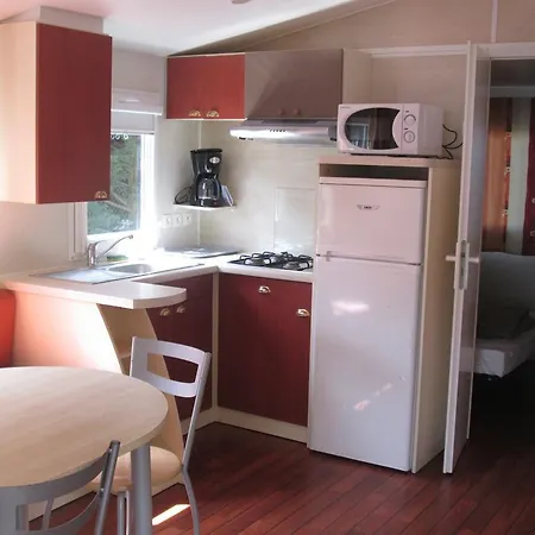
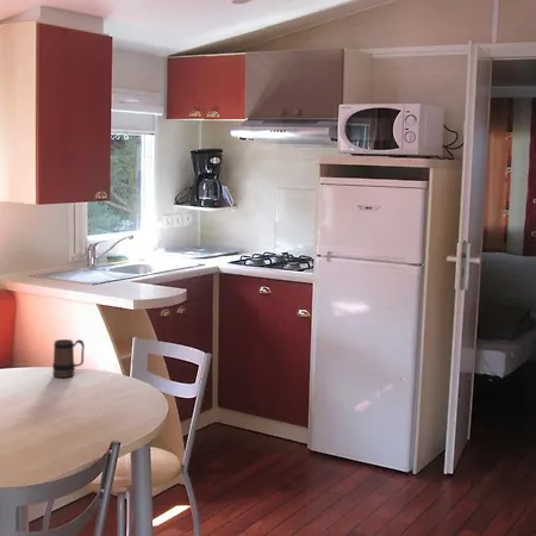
+ mug (68, 357)
